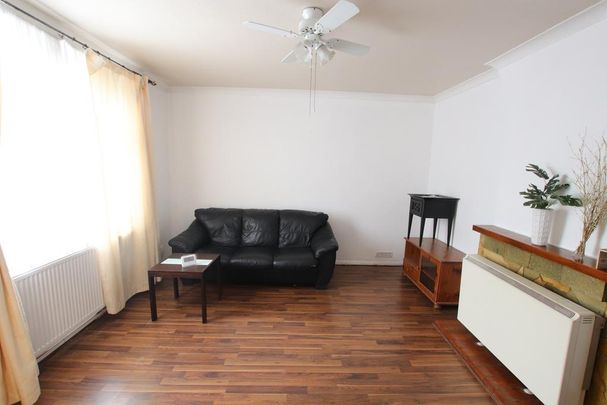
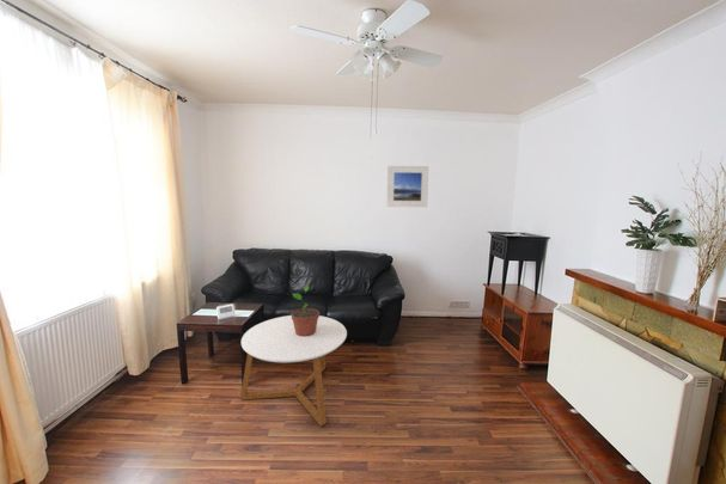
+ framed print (407, 186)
+ coffee table (298, 361)
+ potted plant (305, 310)
